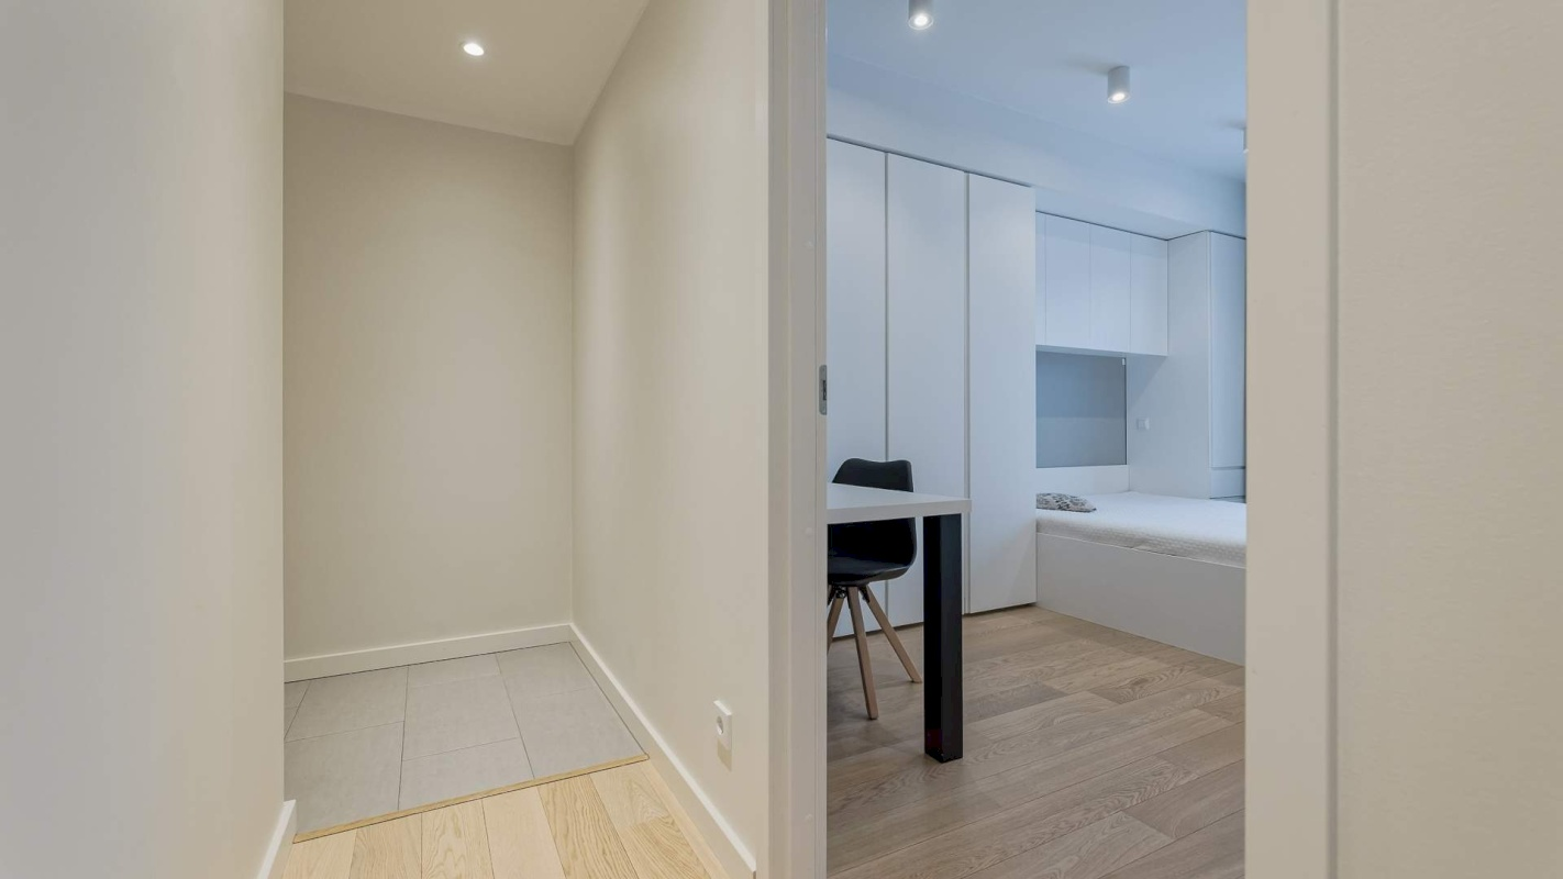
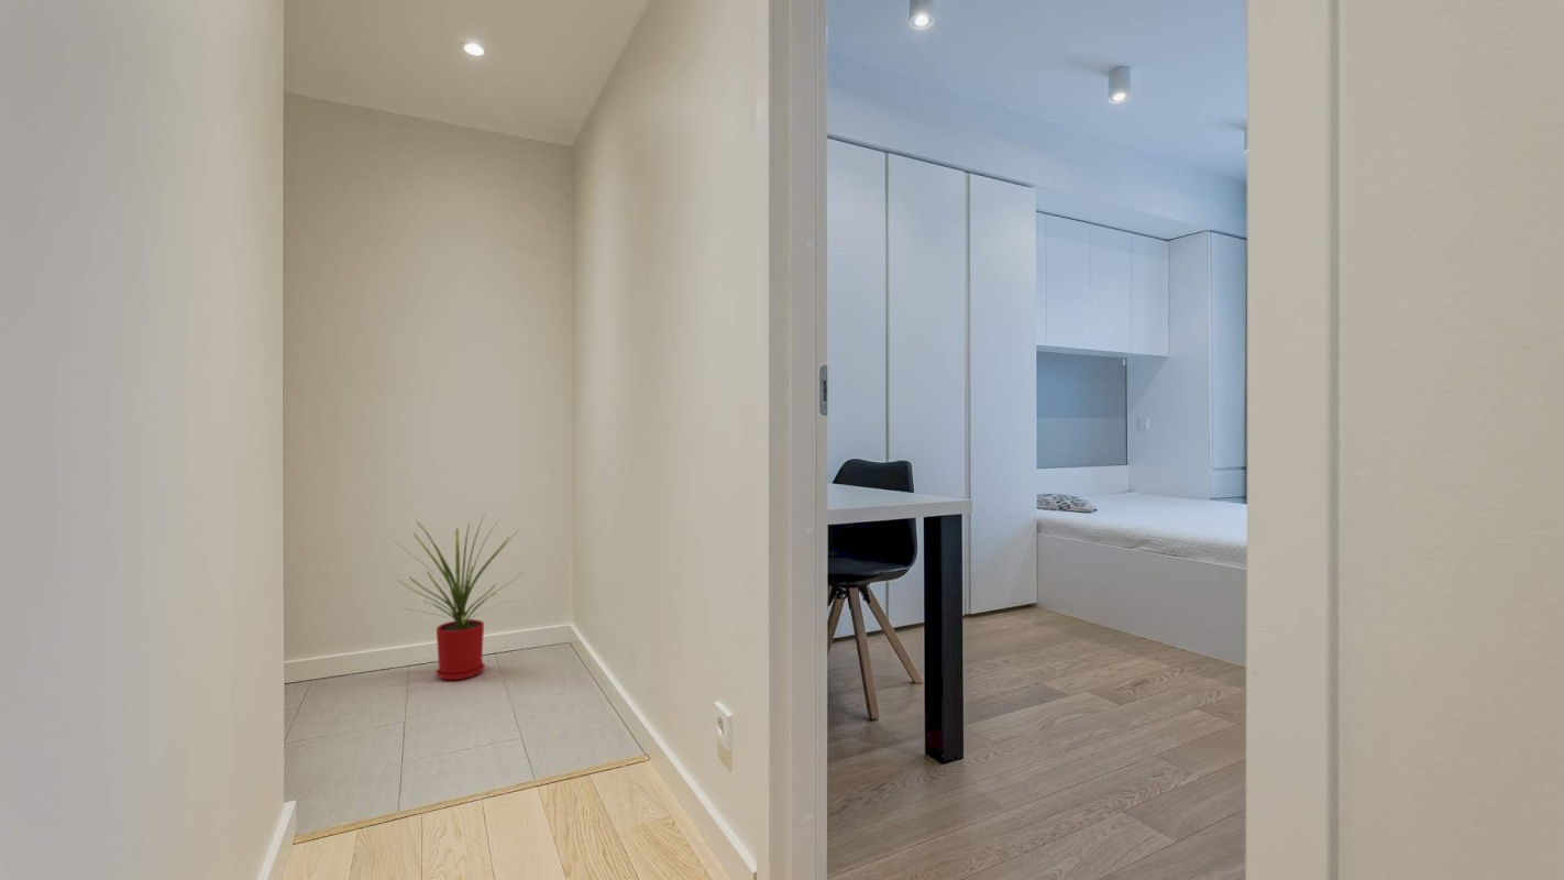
+ house plant (460, 594)
